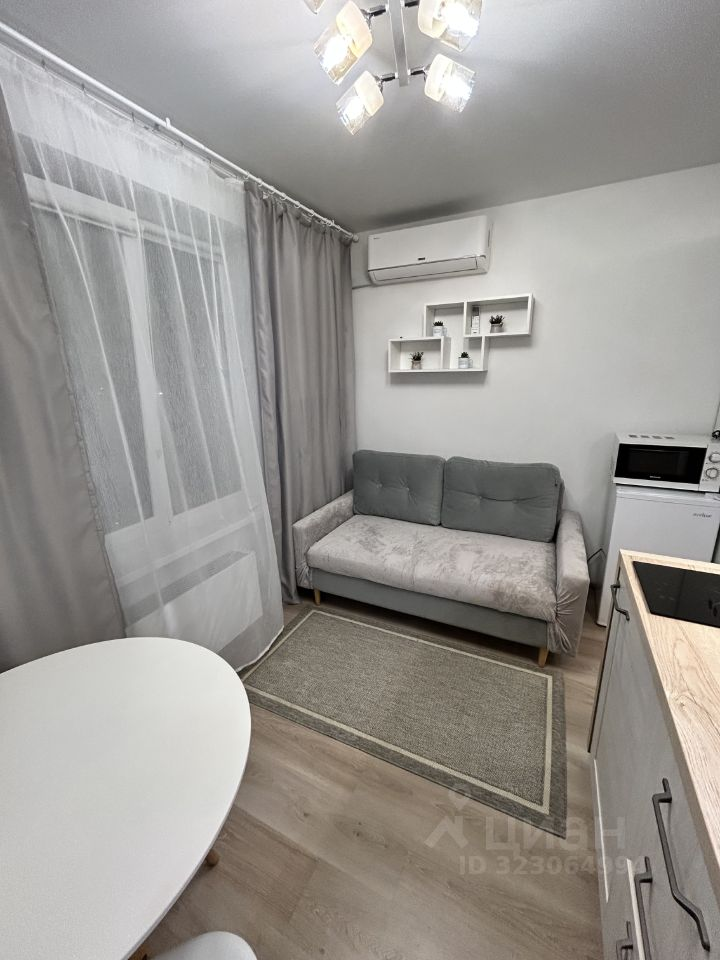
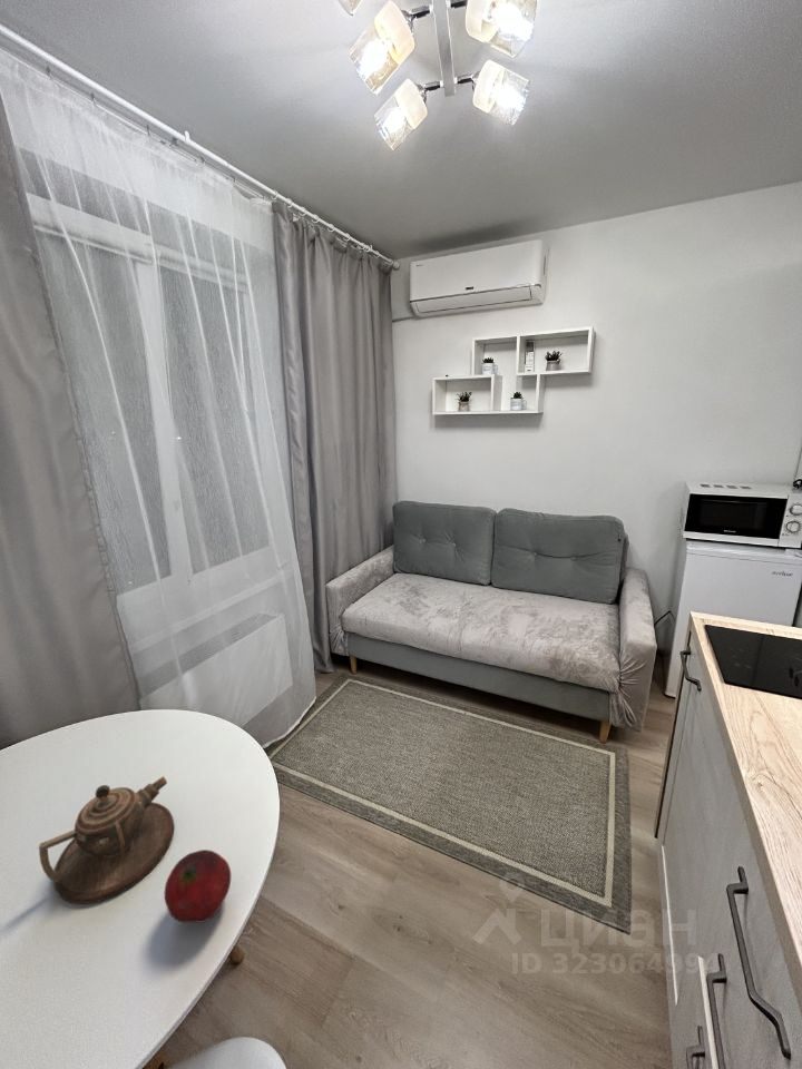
+ fruit (198, 883)
+ teapot (109, 818)
